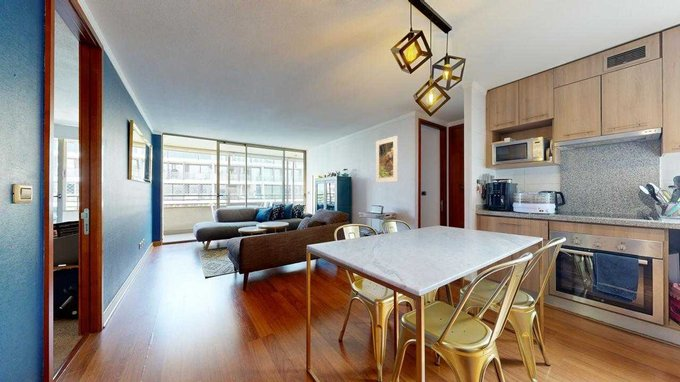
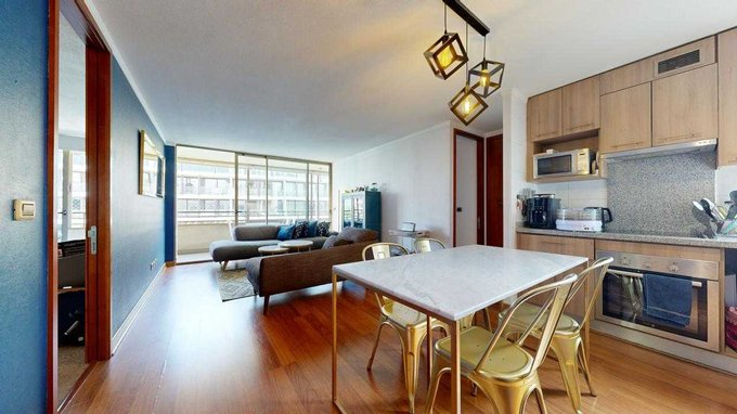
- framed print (386, 160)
